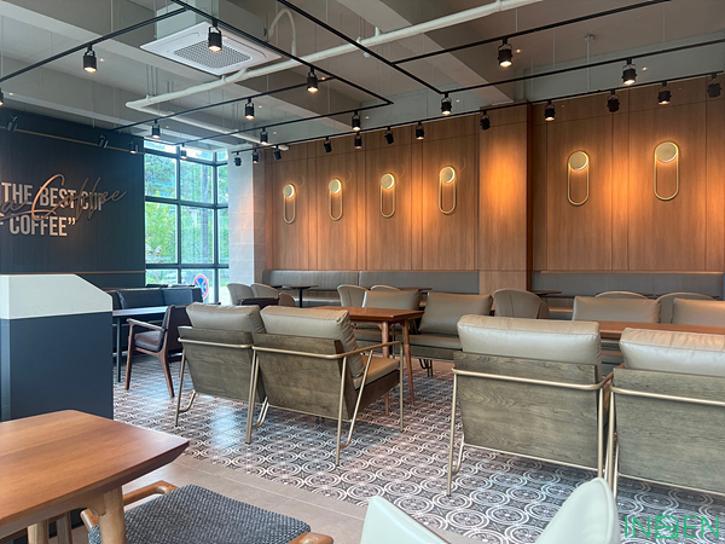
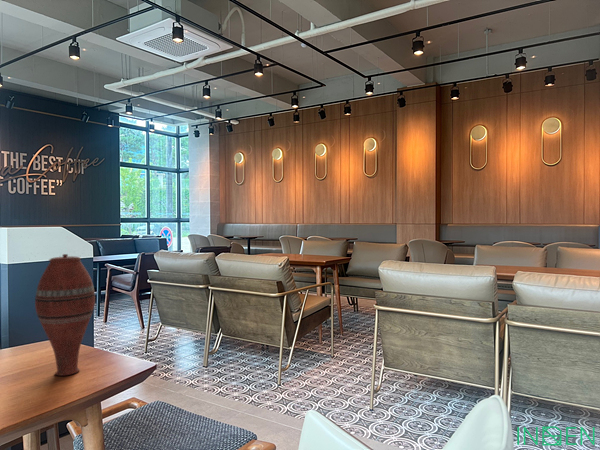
+ vase (66, 313)
